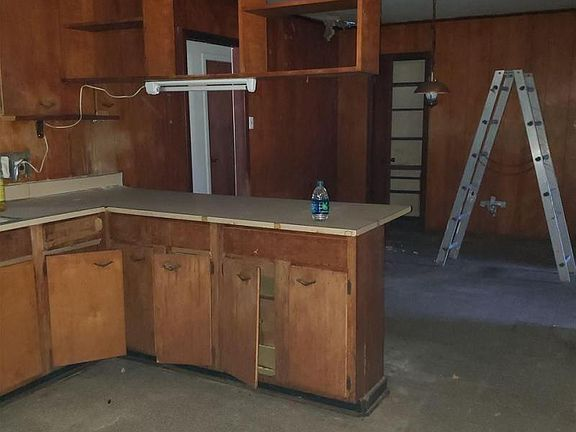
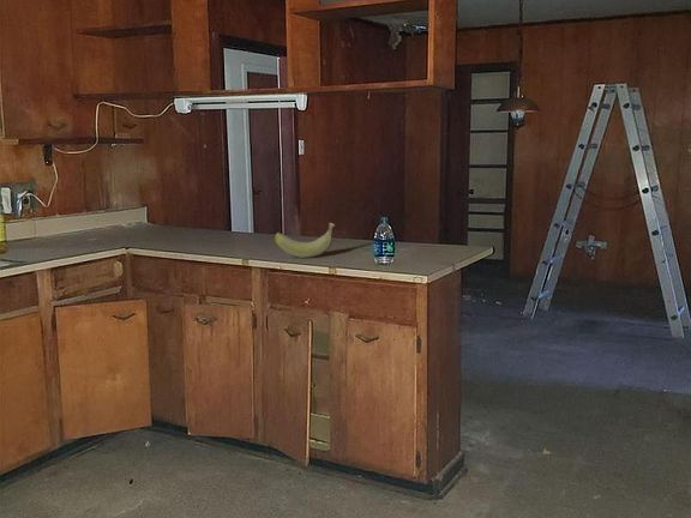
+ banana (305, 242)
